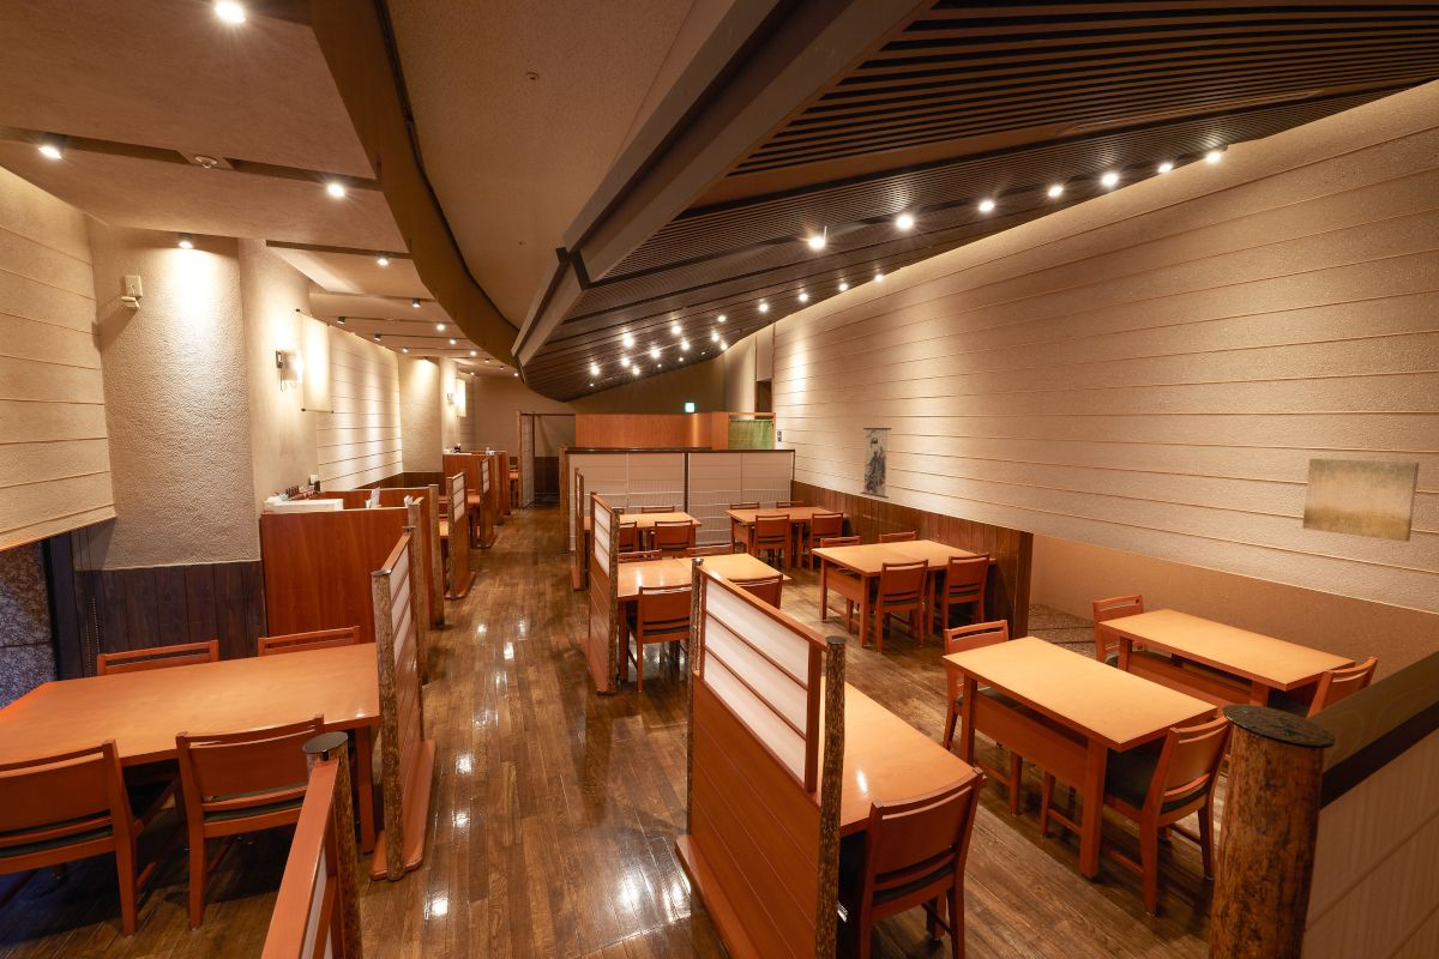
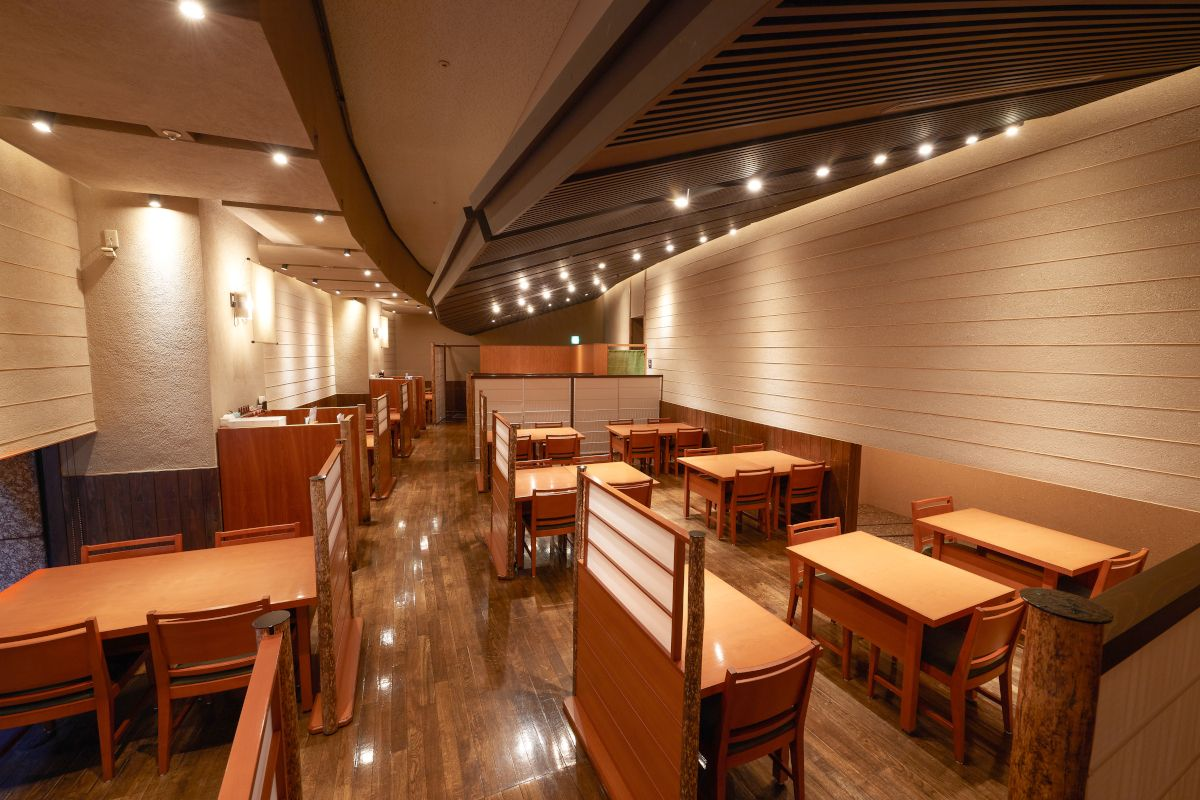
- wall art (1356, 497)
- wall scroll (875, 457)
